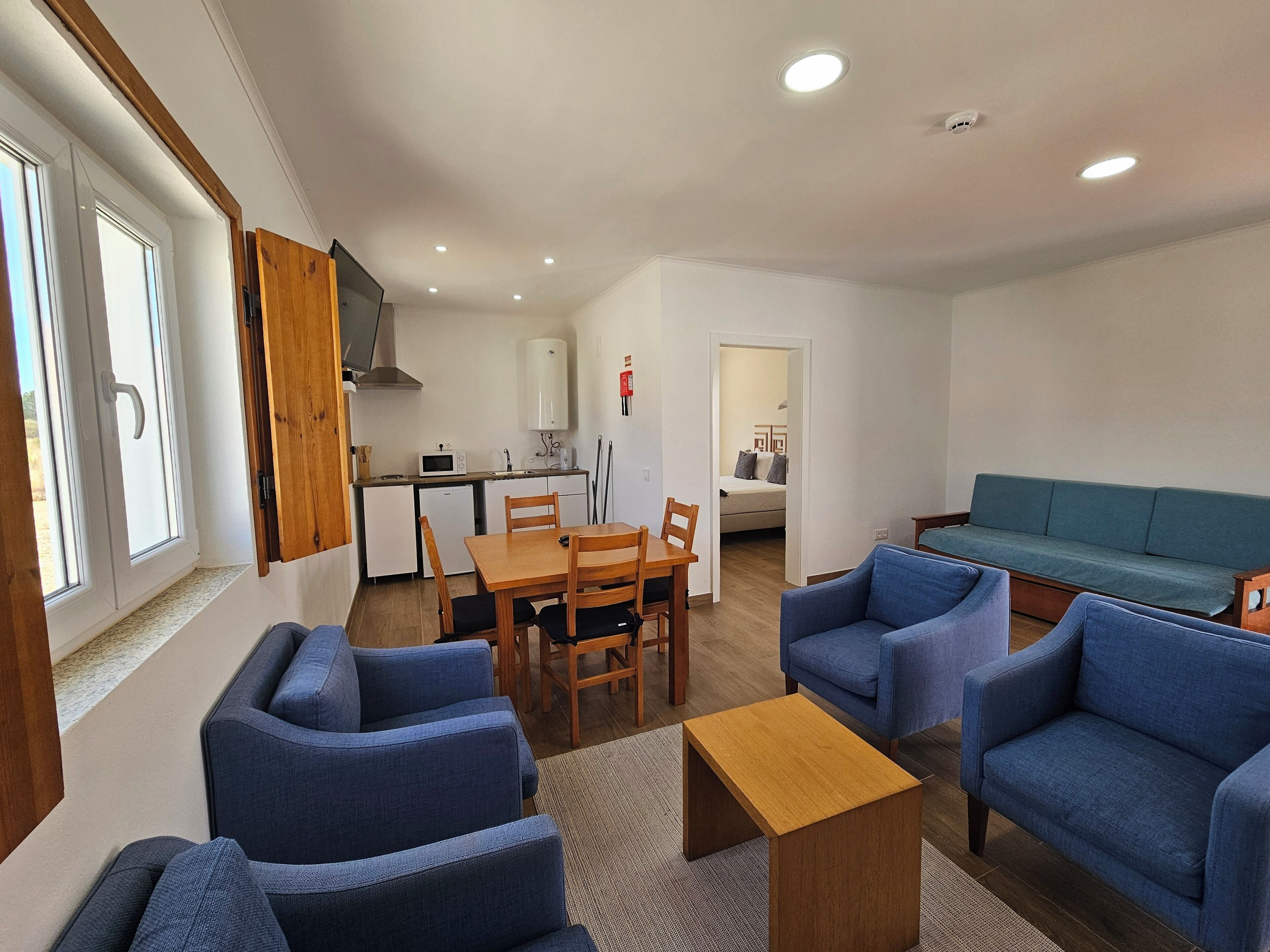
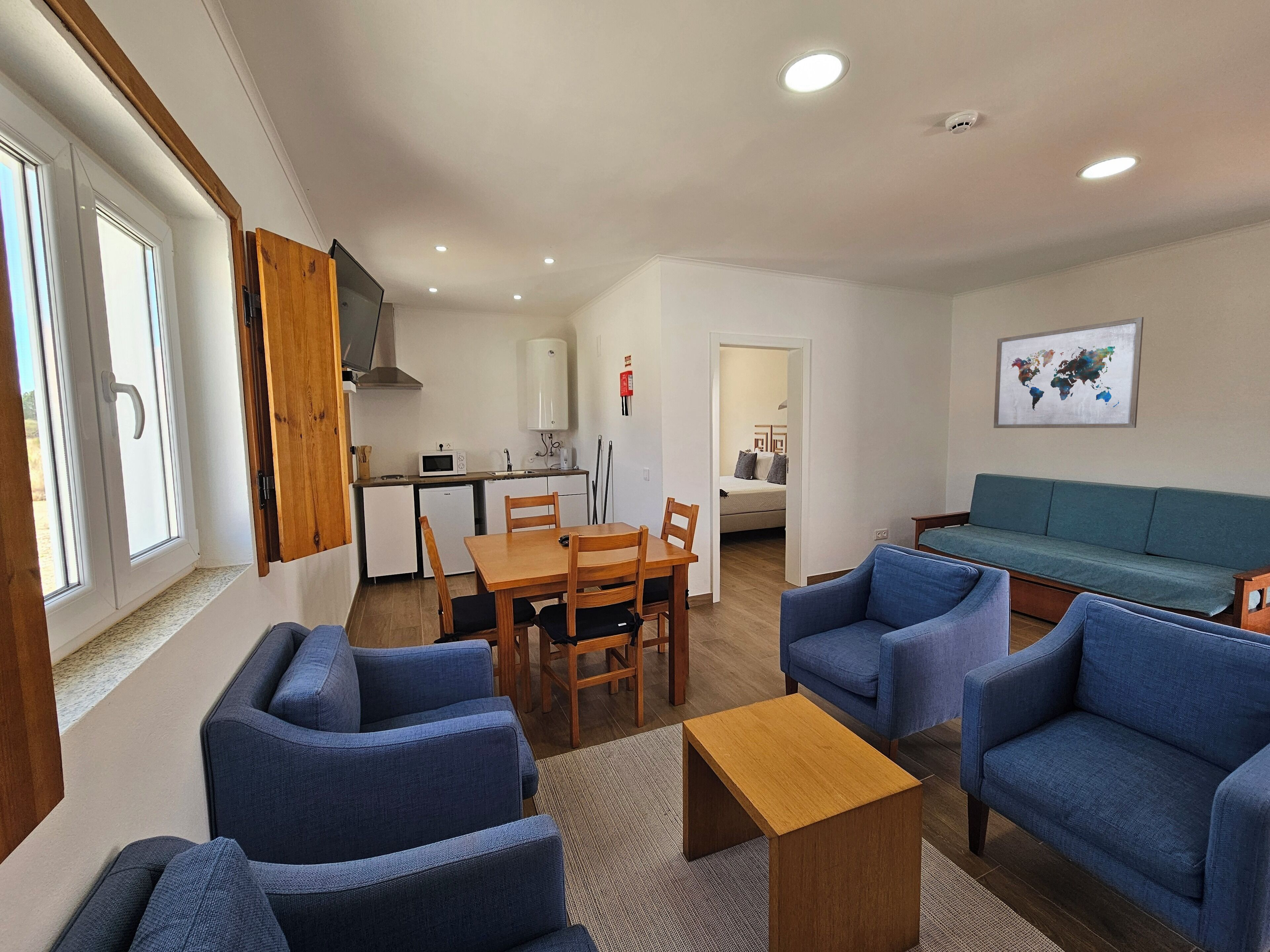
+ wall art (1060, 379)
